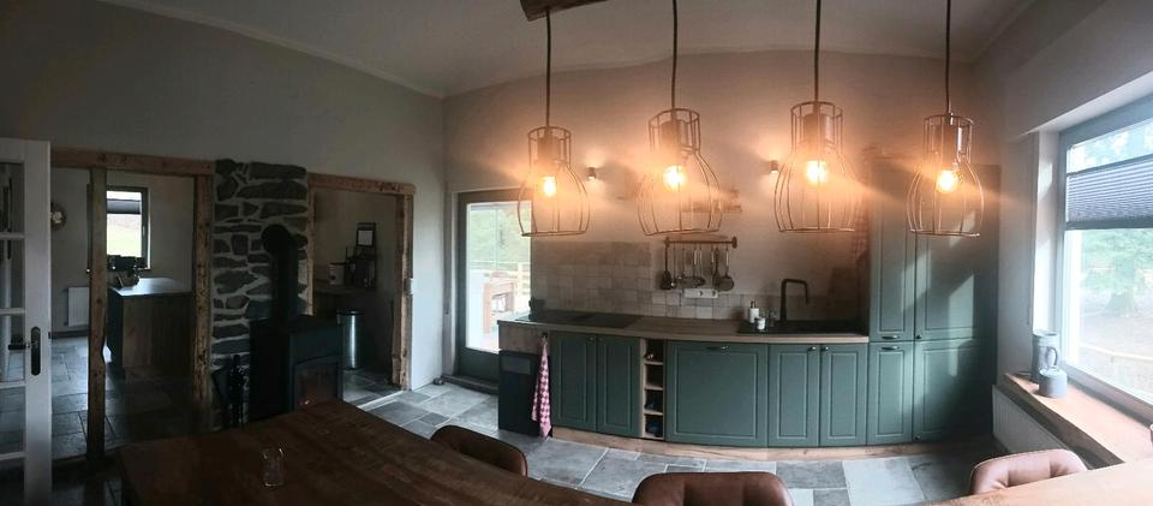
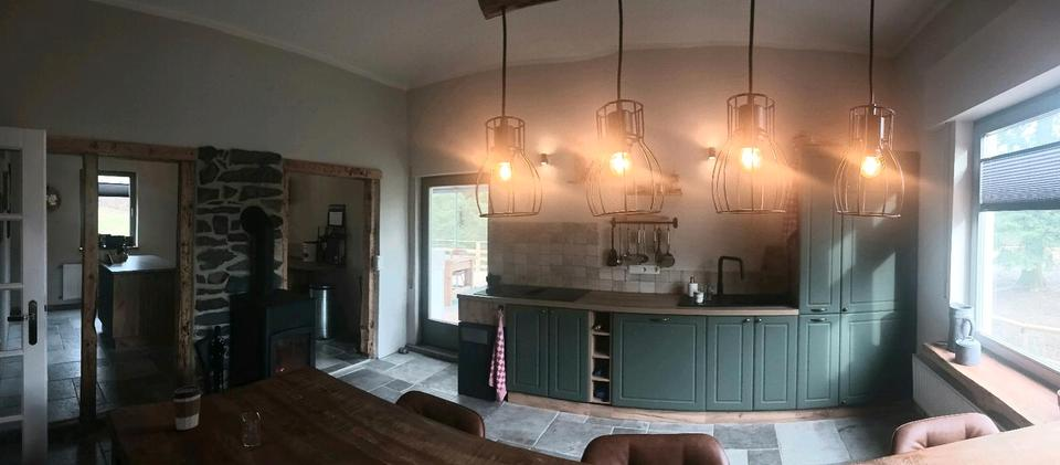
+ coffee cup (187, 408)
